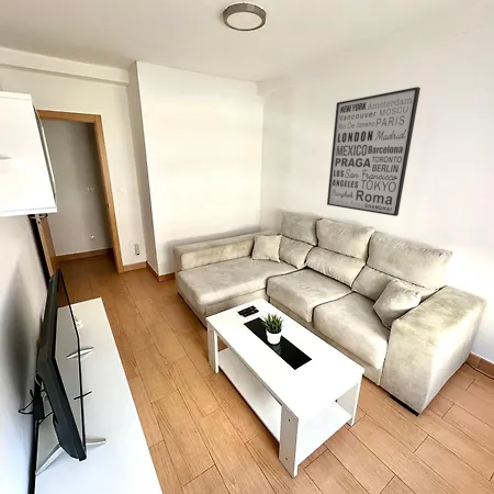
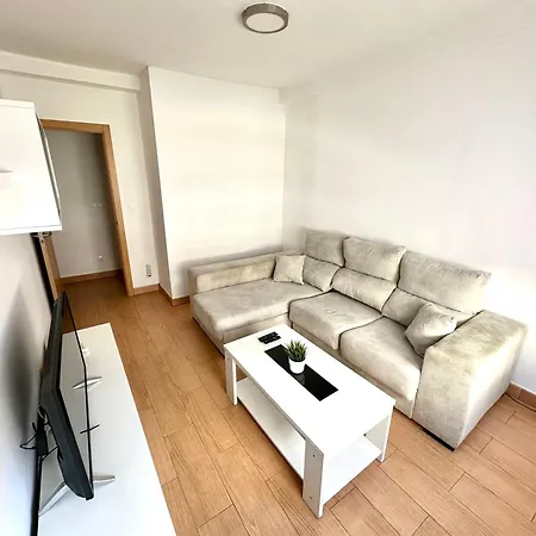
- wall art (366, 156)
